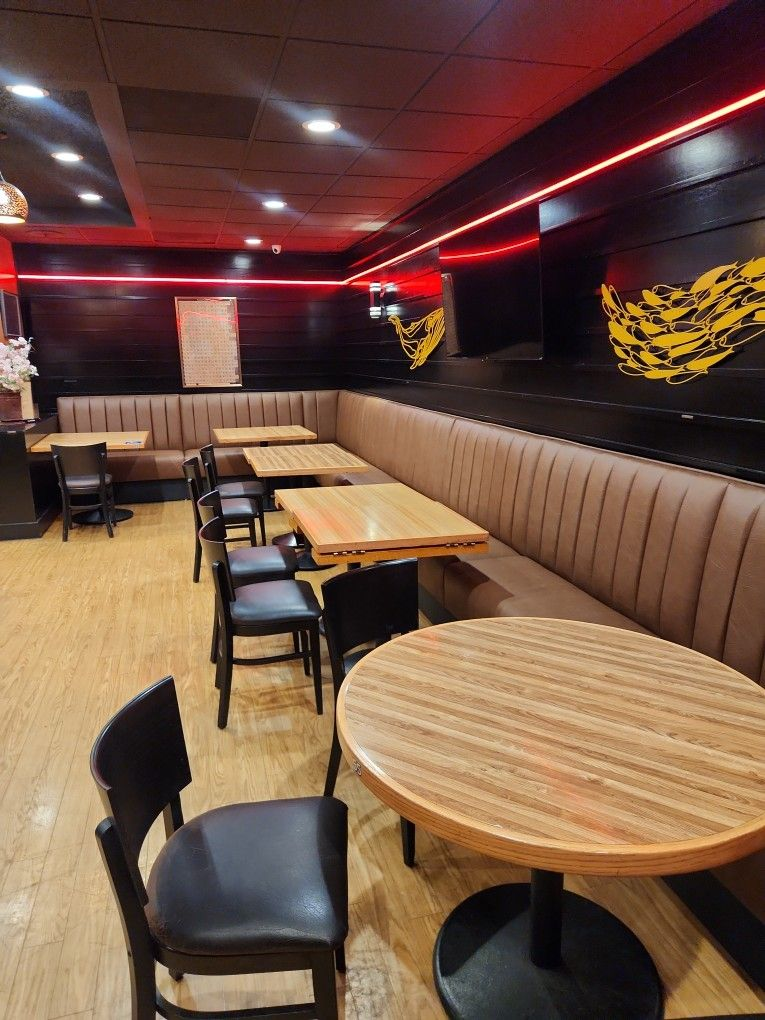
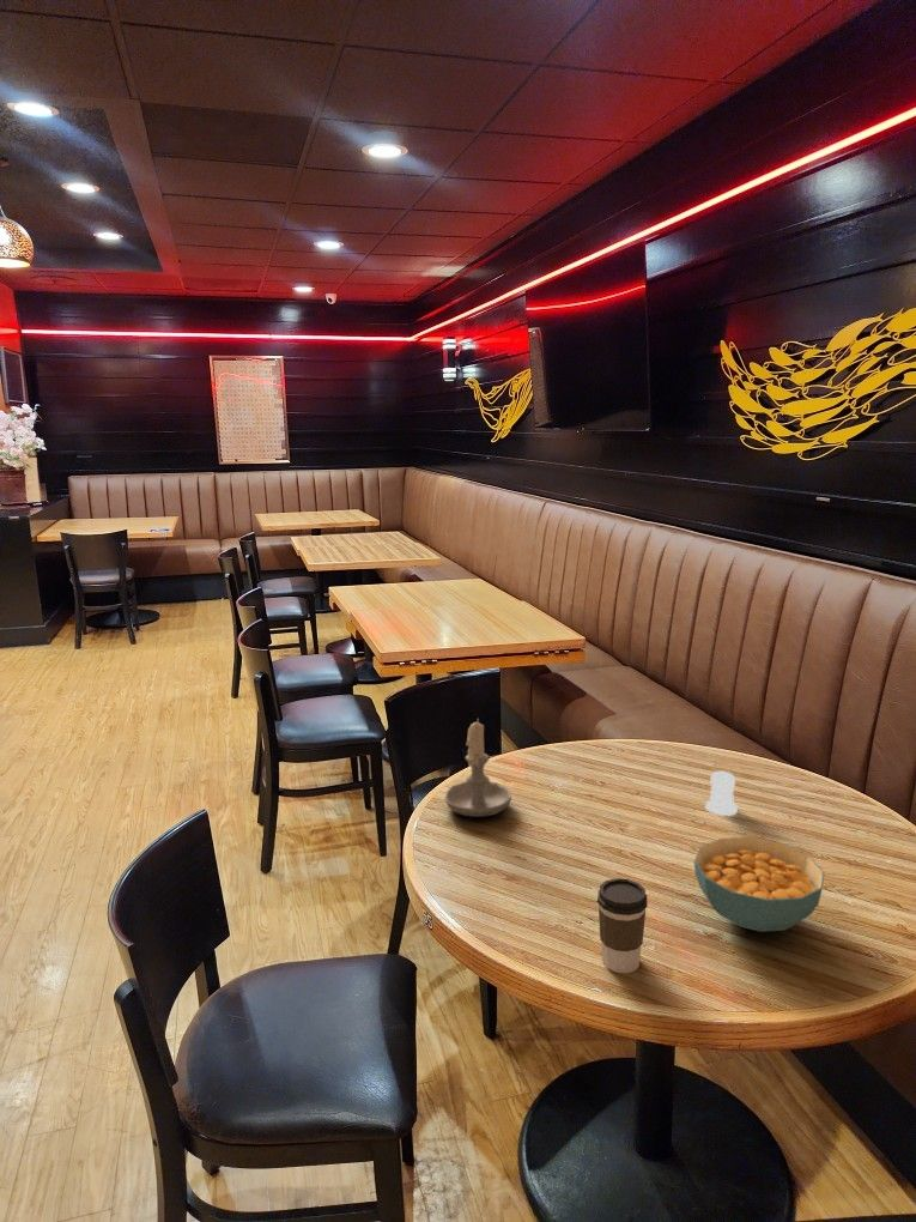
+ salt shaker (722, 791)
+ coffee cup (621, 926)
+ candle (477, 763)
+ cereal bowl (756, 893)
